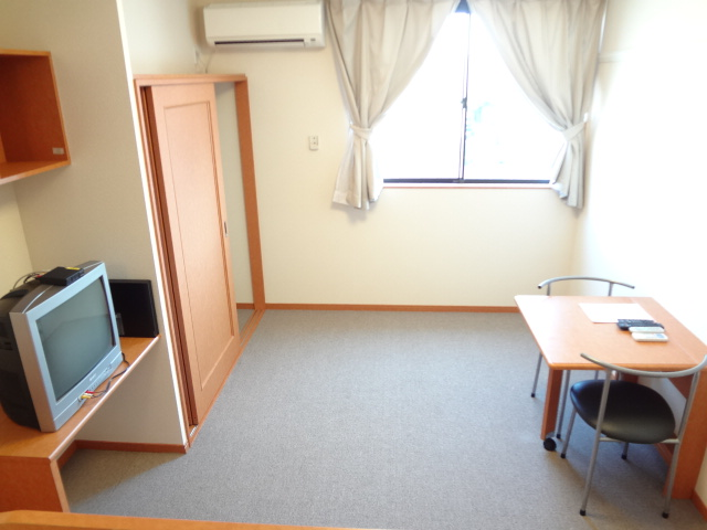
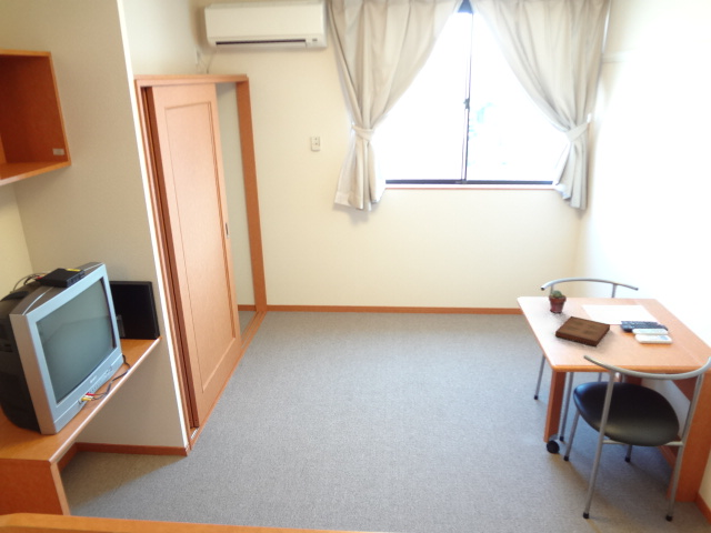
+ potted succulent (557, 300)
+ book (582, 330)
